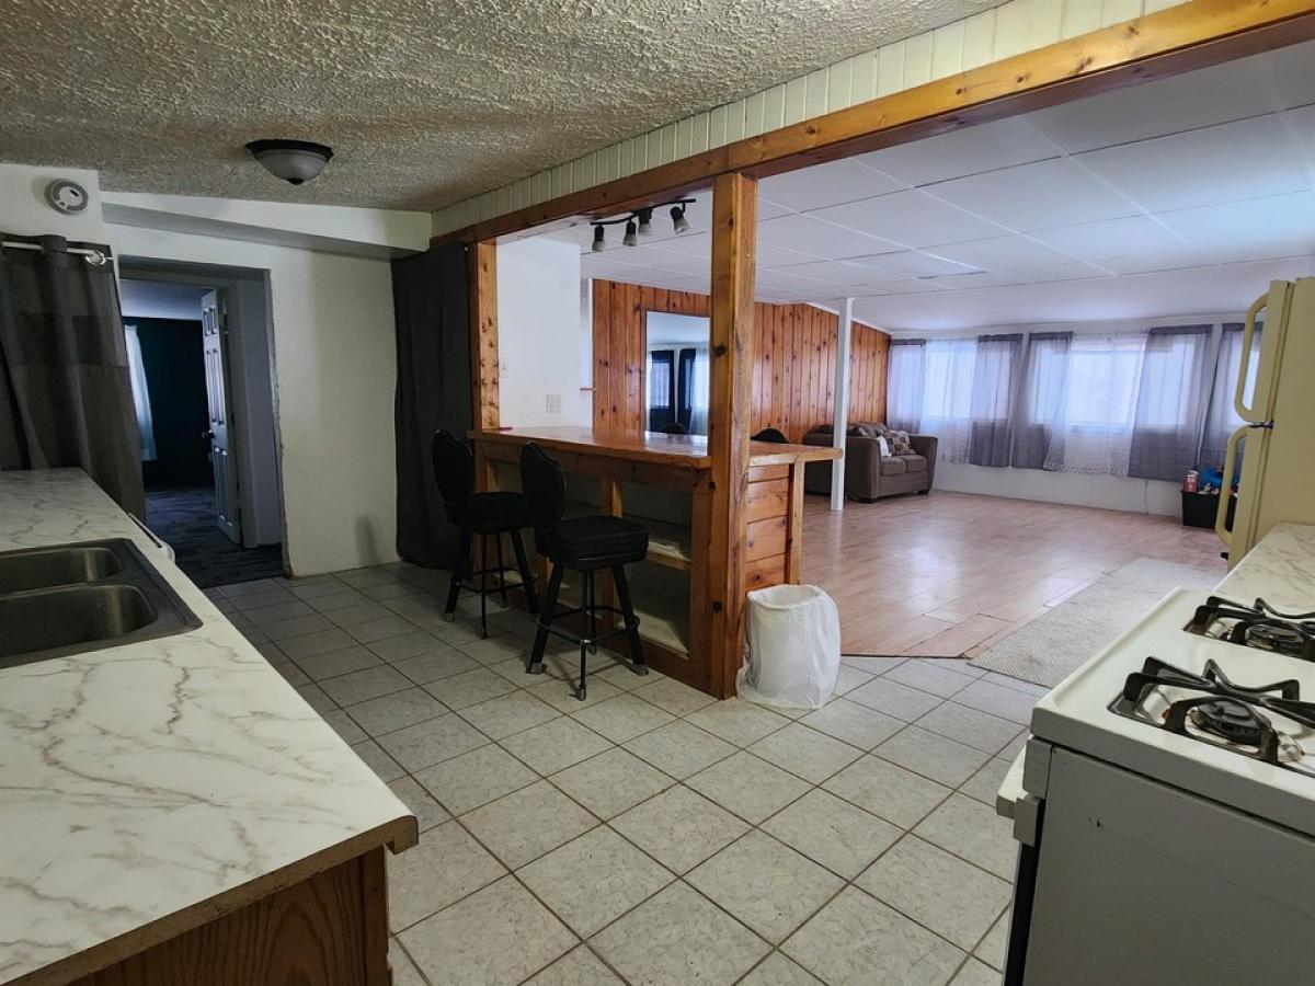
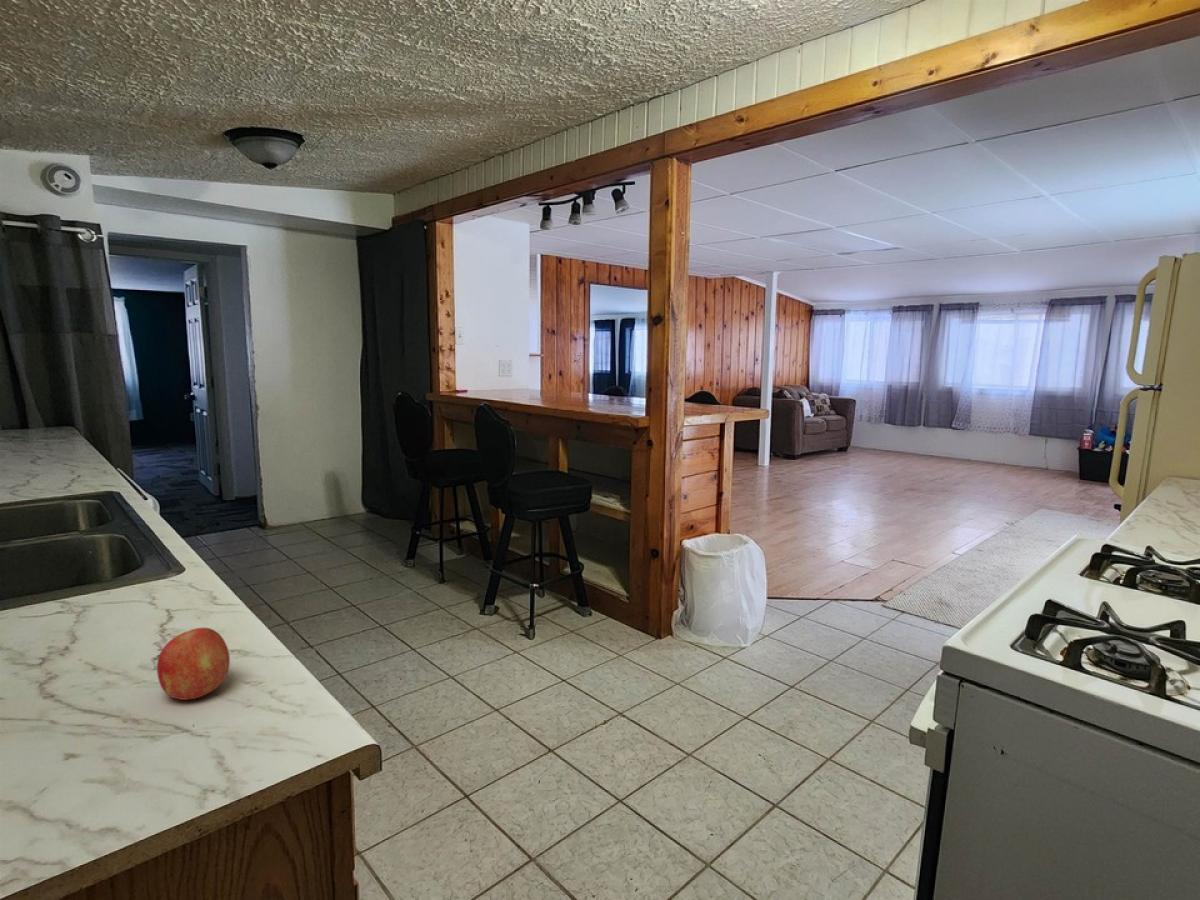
+ fruit (193, 661)
